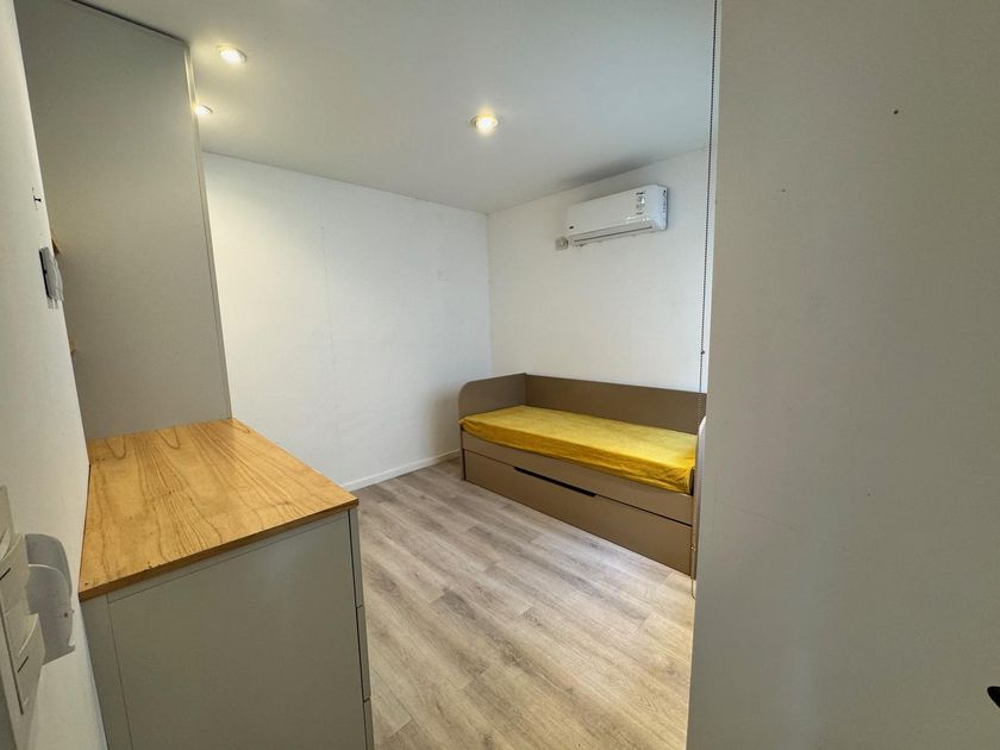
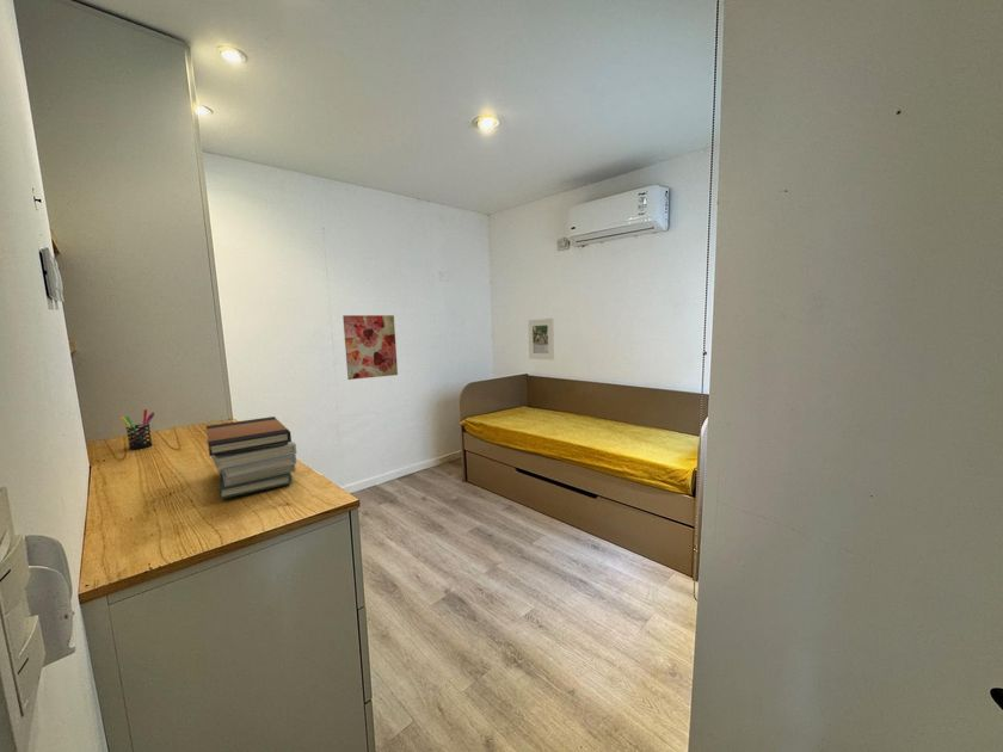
+ pen holder (137, 427)
+ wall art (371, 346)
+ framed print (540, 339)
+ book stack (251, 452)
